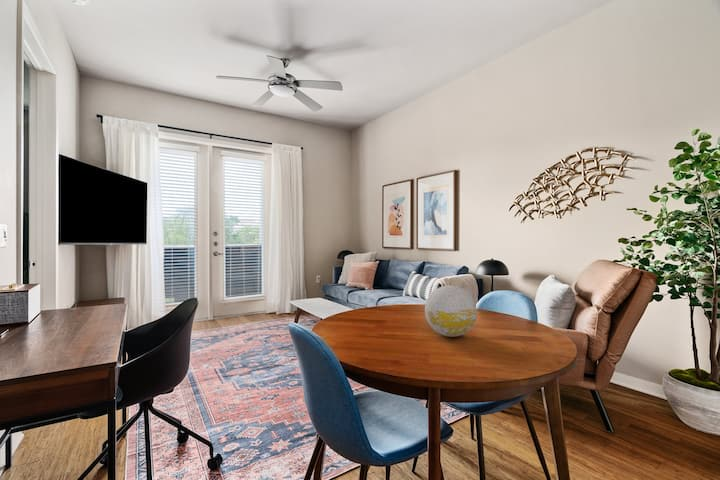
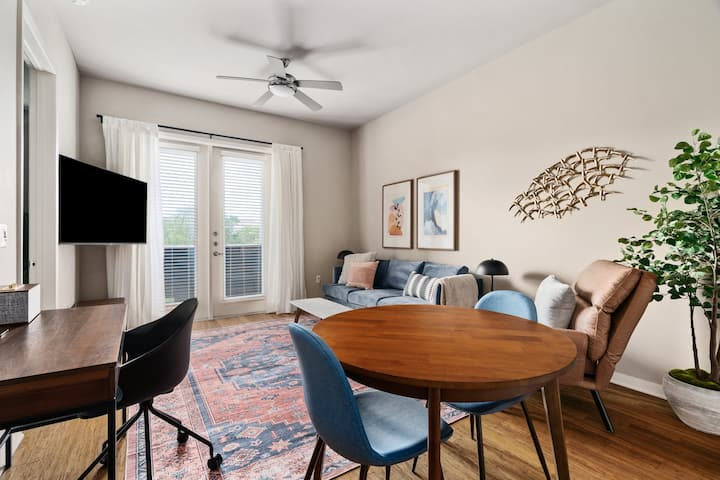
- decorative ball (450, 310)
